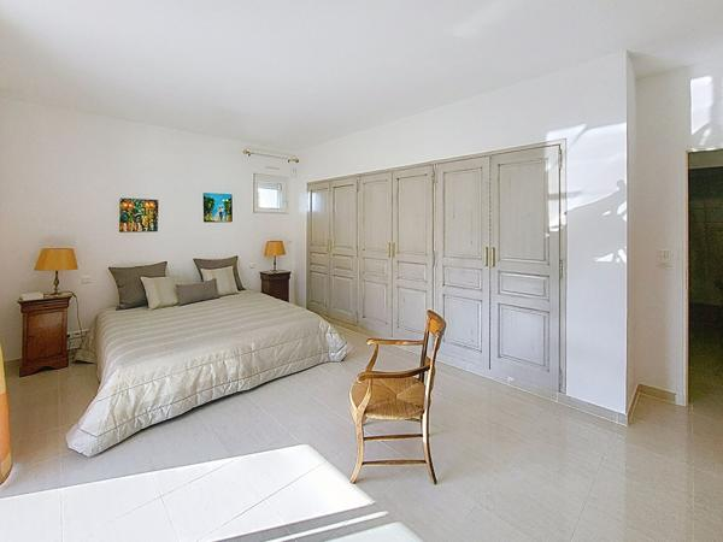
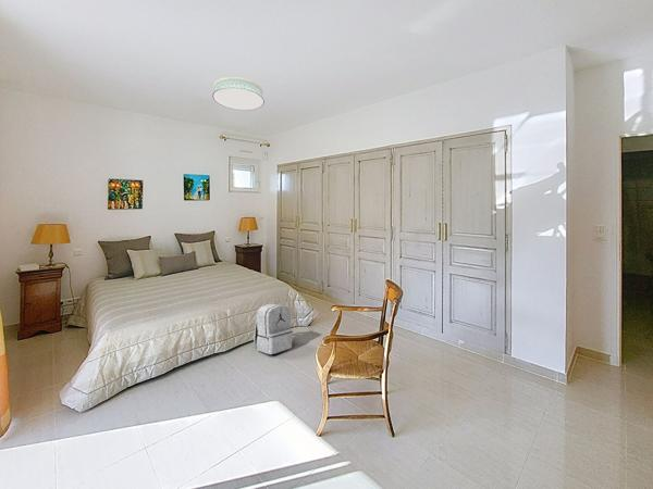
+ backpack (272, 326)
+ ceiling light (238, 95)
